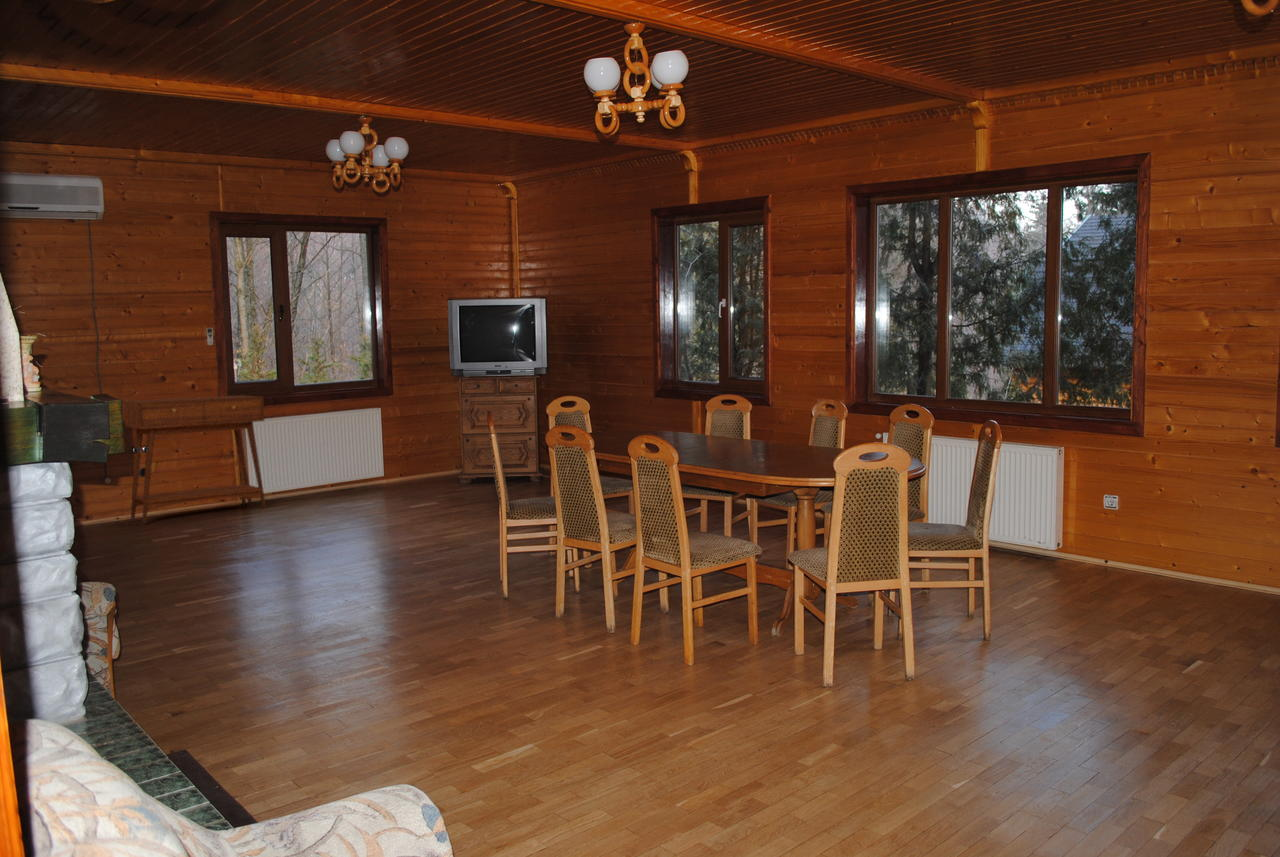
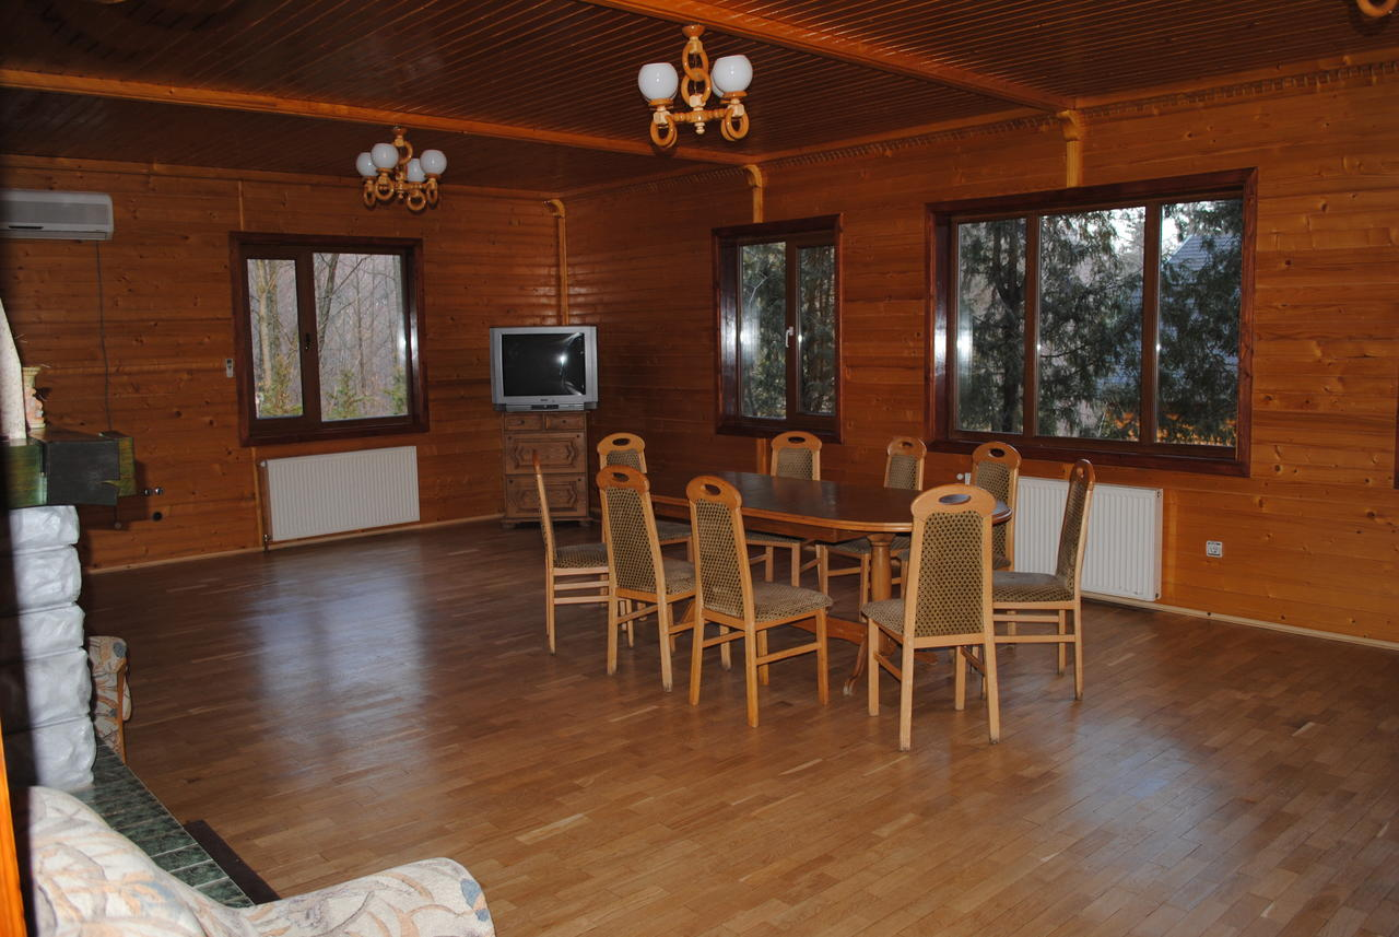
- console table (192, 432)
